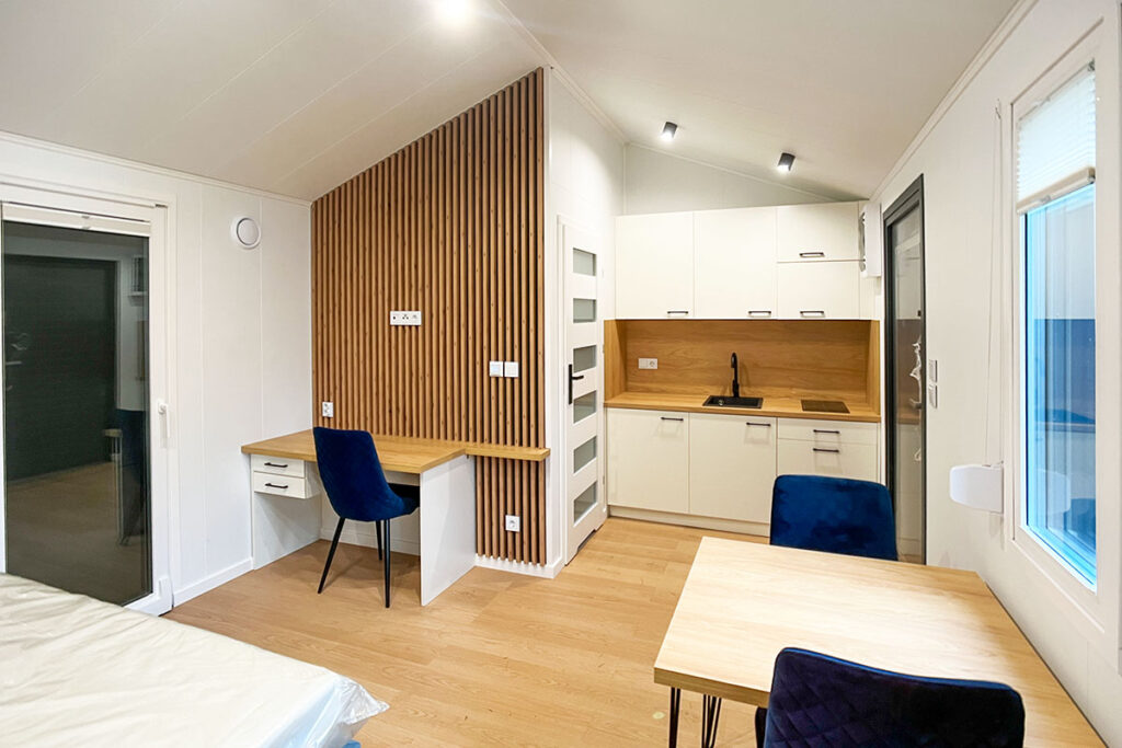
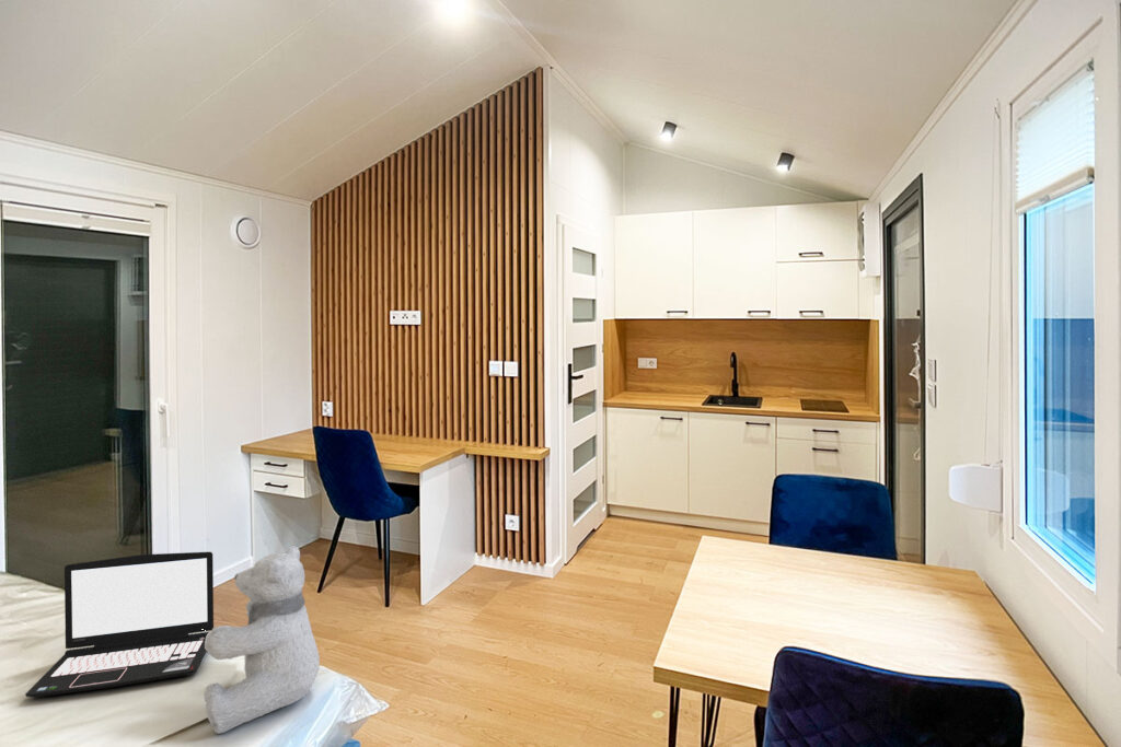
+ teddy bear (250, 629)
+ laptop (127, 617)
